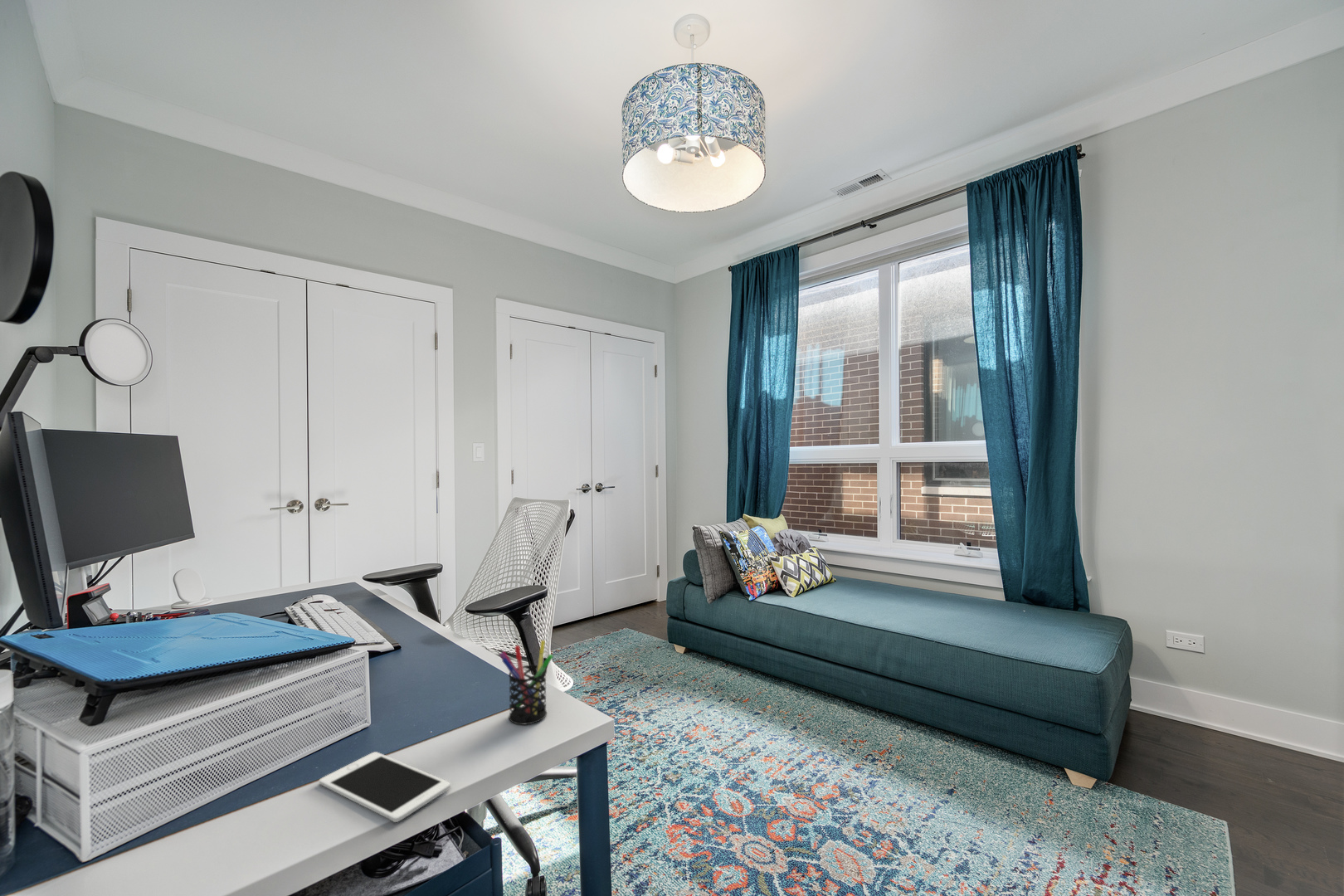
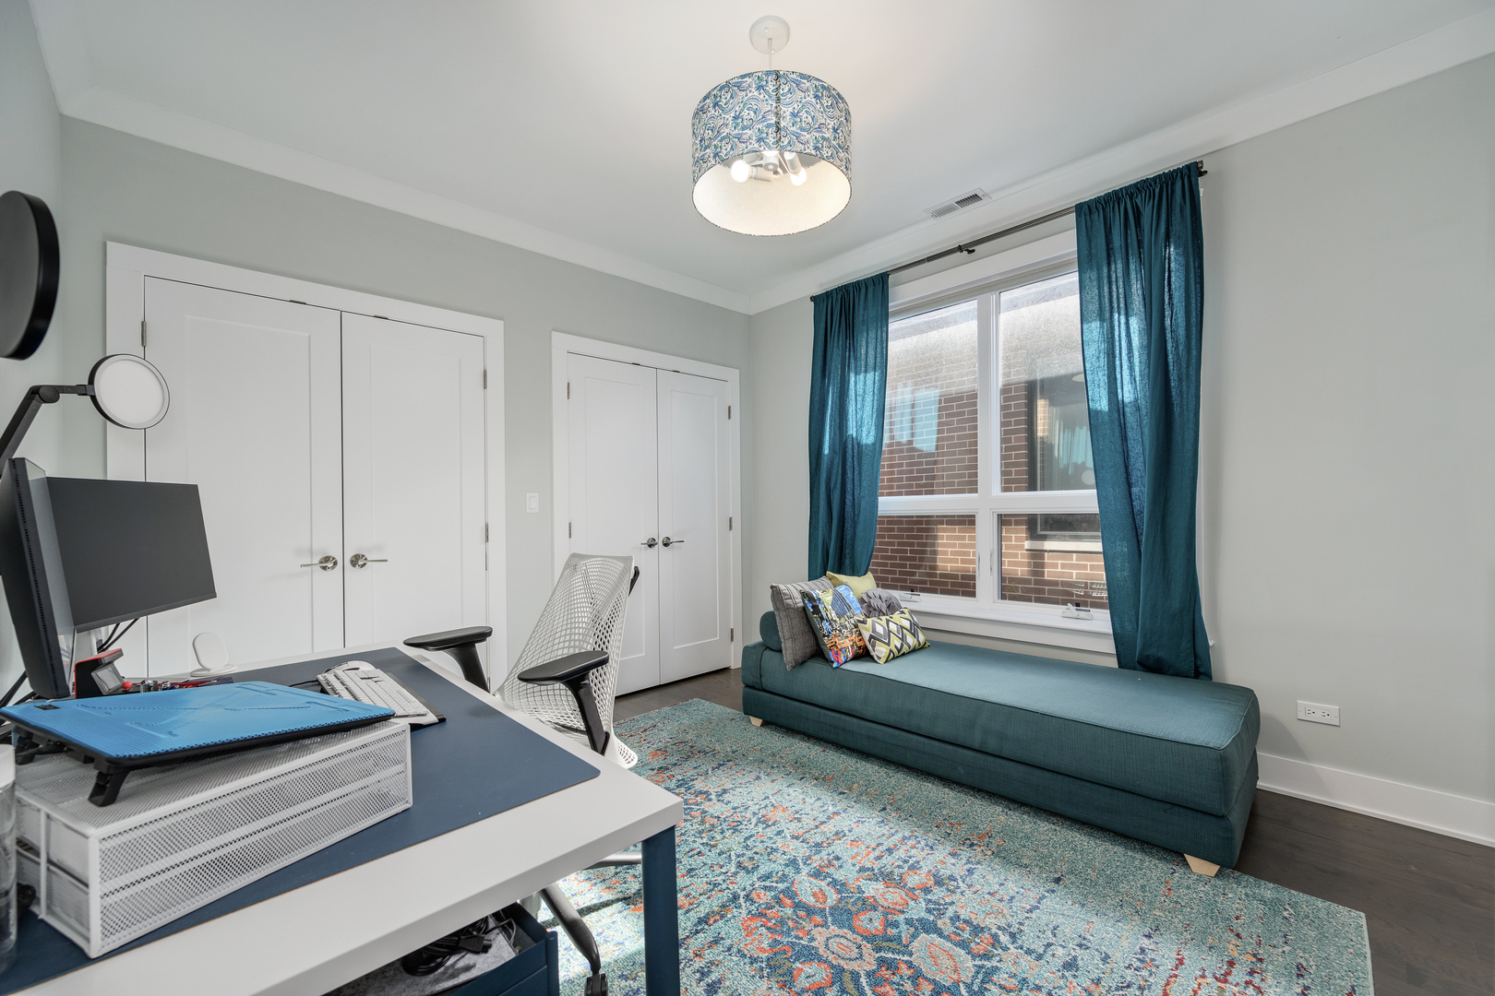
- cell phone (384, 783)
- pen holder (530, 679)
